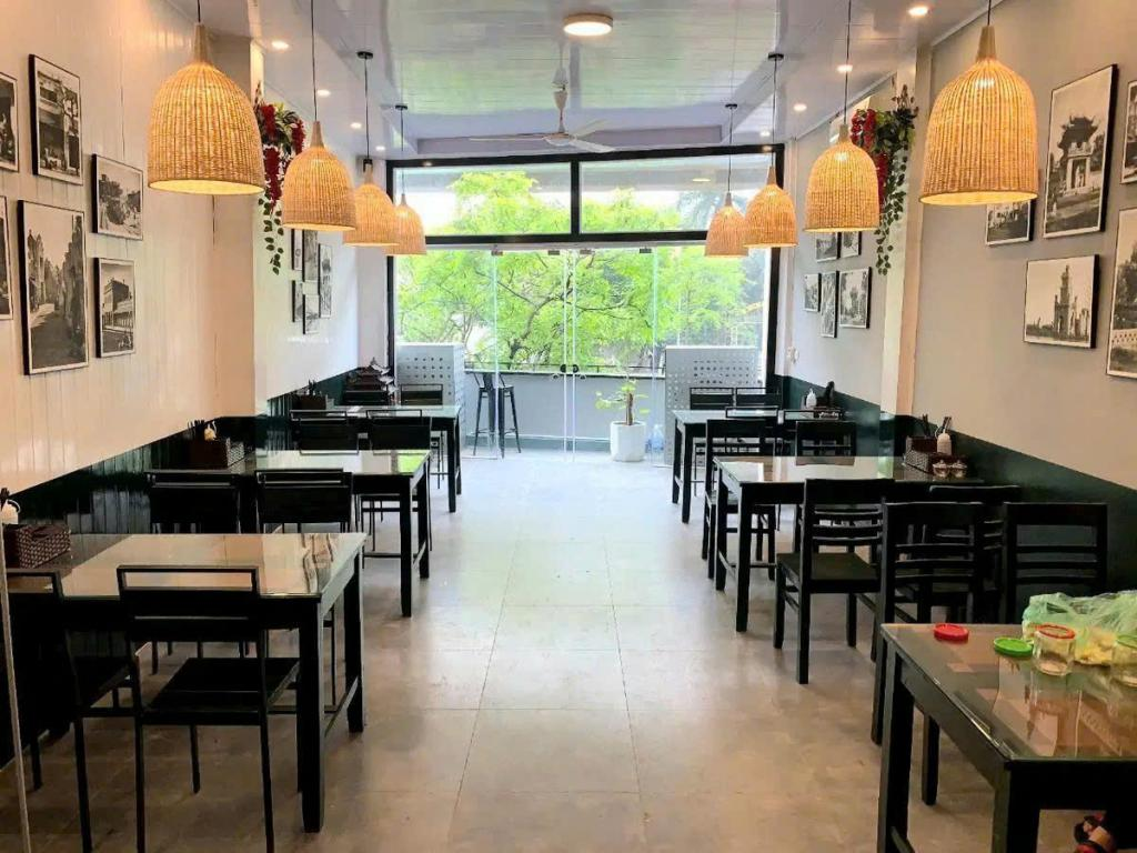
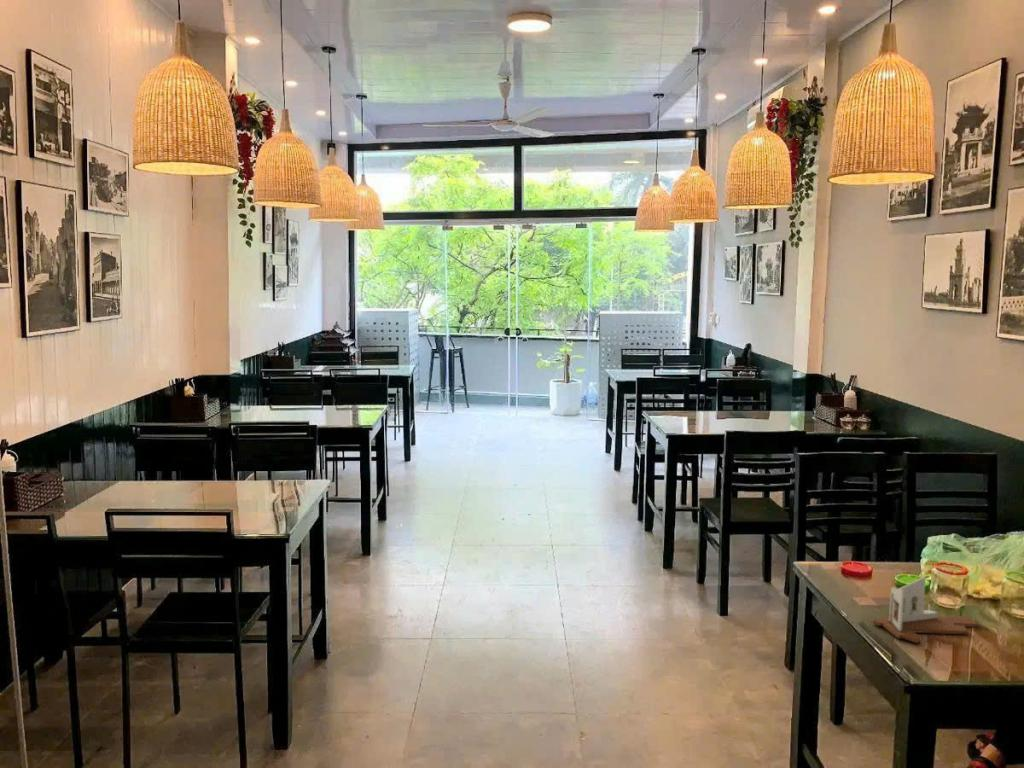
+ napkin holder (929, 610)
